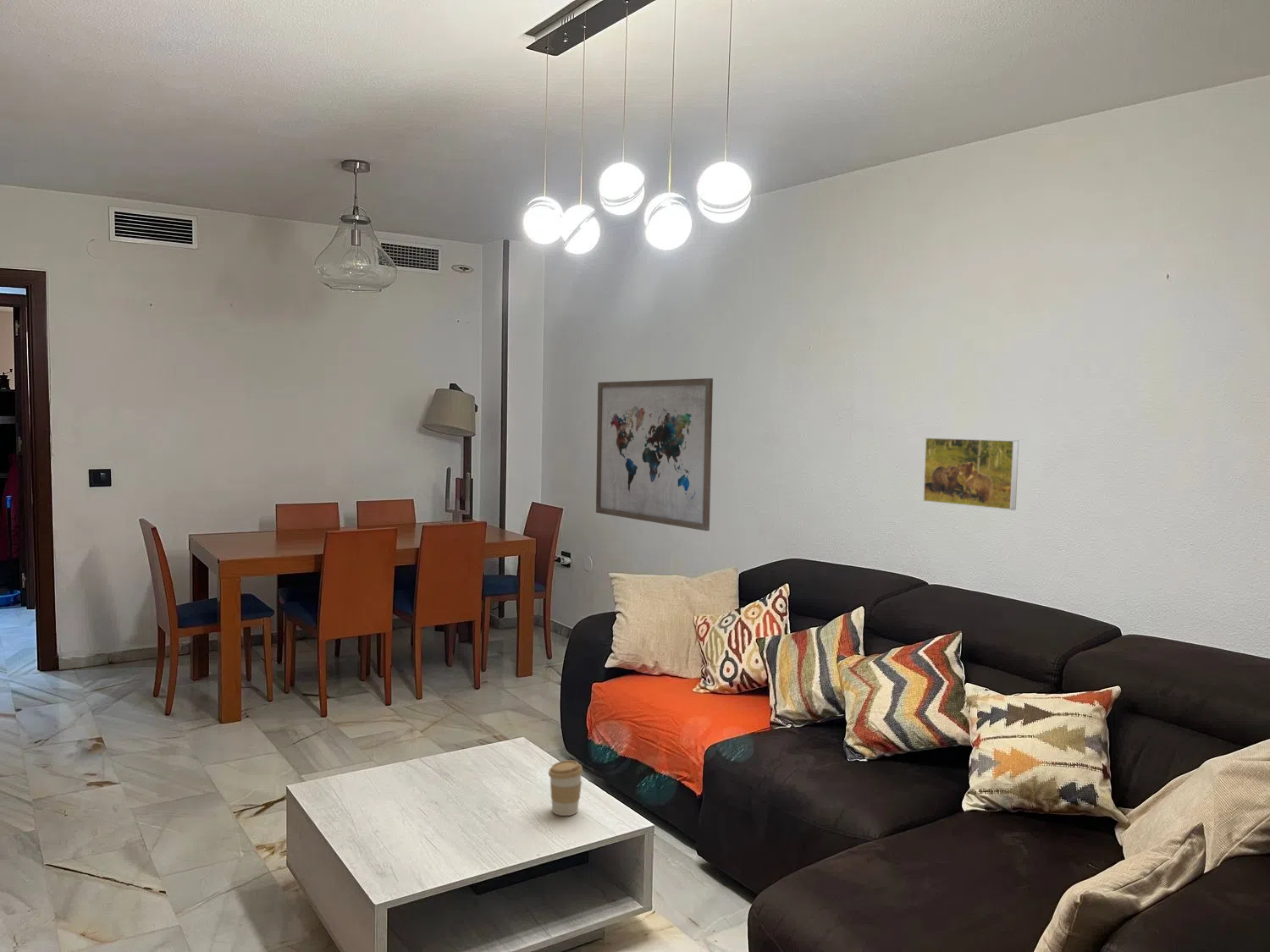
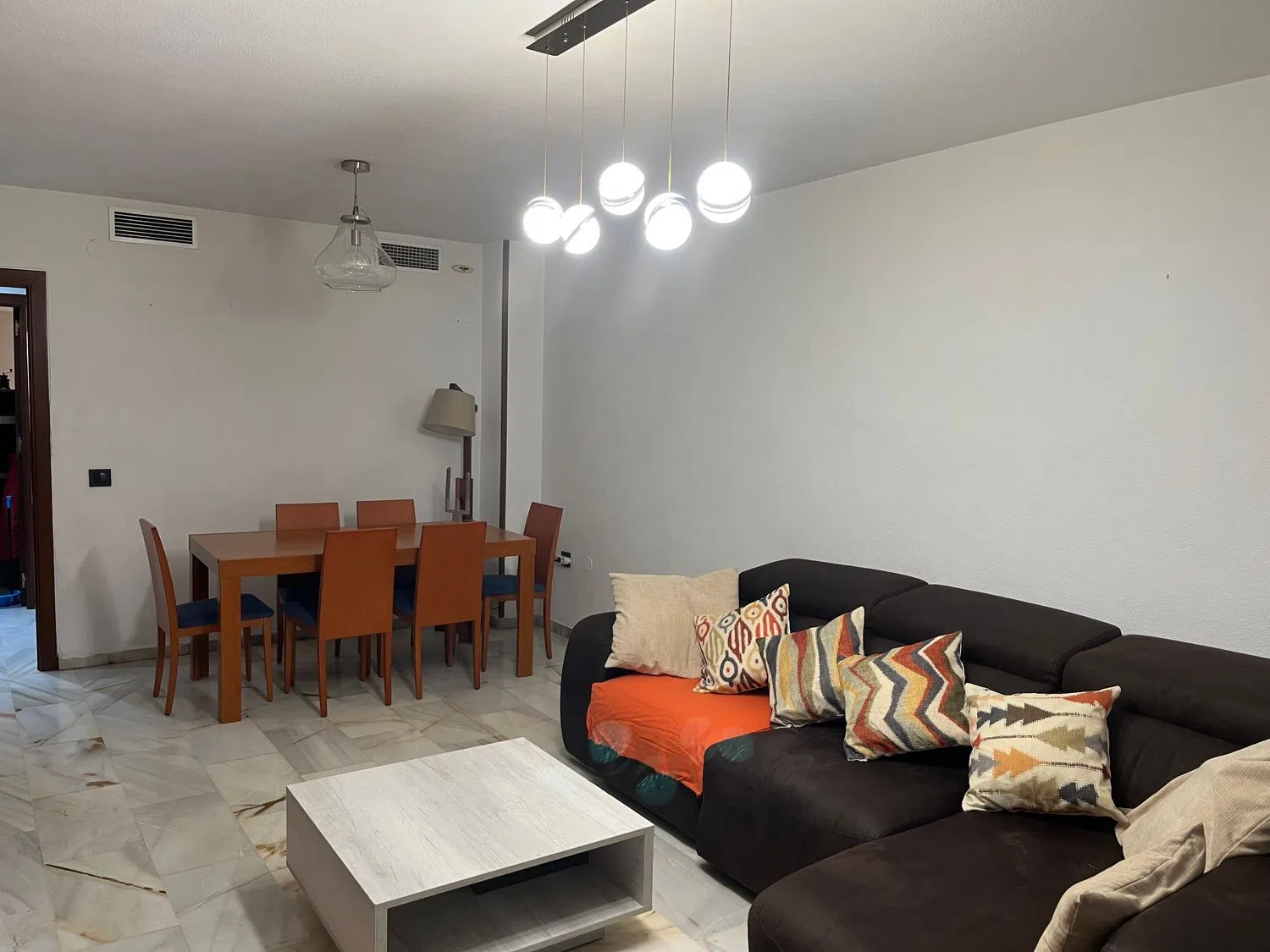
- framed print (969, 471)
- wall art (649, 451)
- coffee cup (565, 787)
